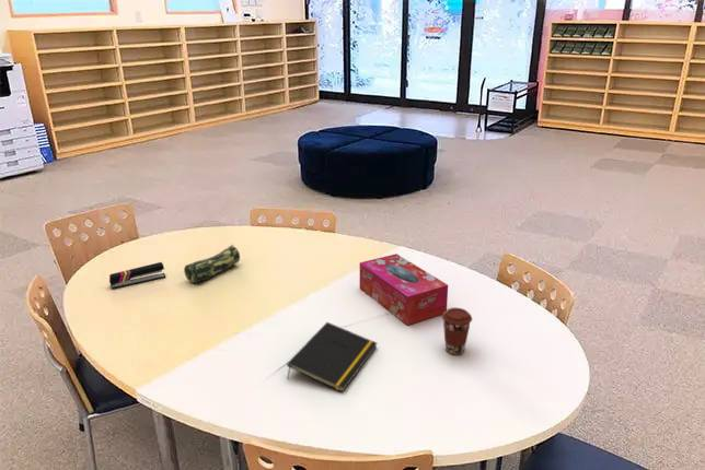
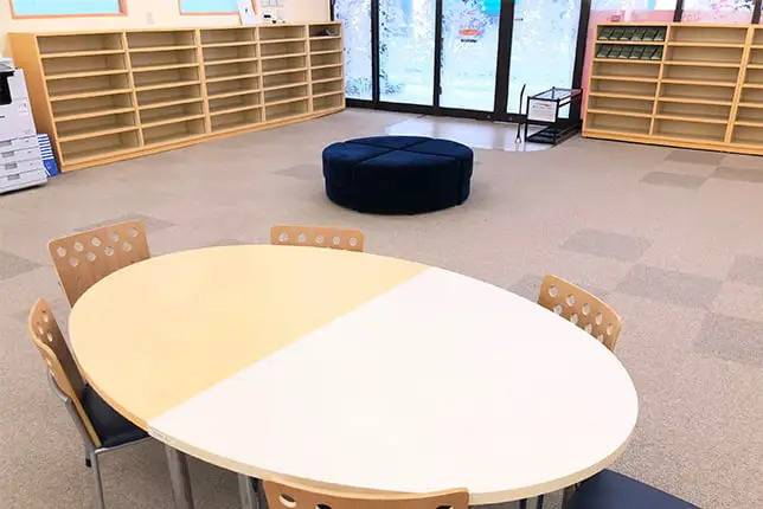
- stapler (137, 274)
- tissue box (401, 286)
- pencil case (213, 263)
- coffee cup (455, 331)
- notepad (334, 354)
